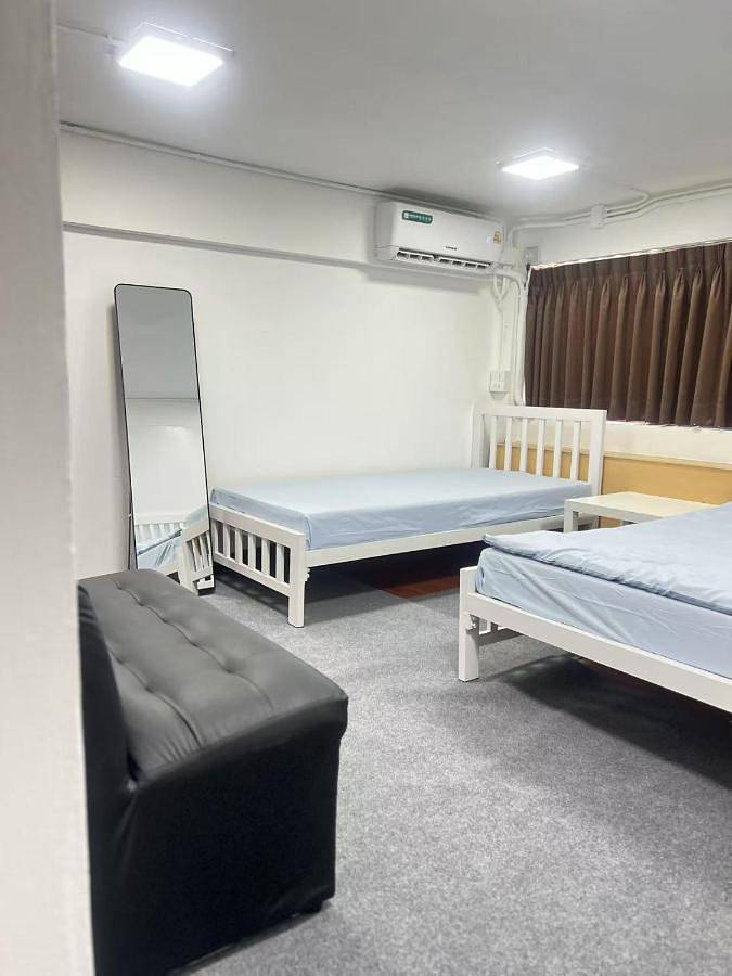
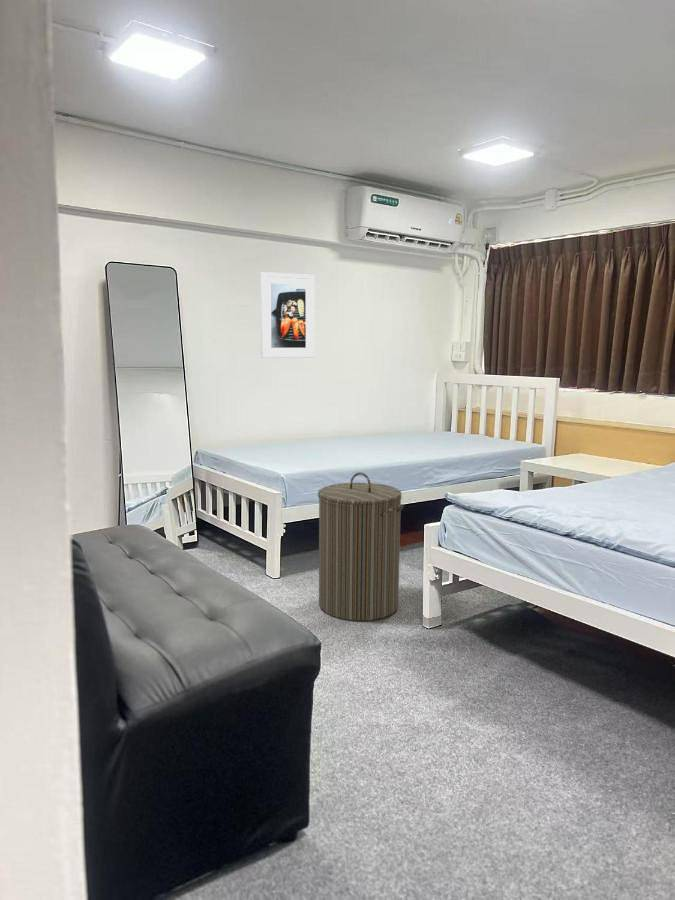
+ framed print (288, 316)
+ laundry hamper (359, 539)
